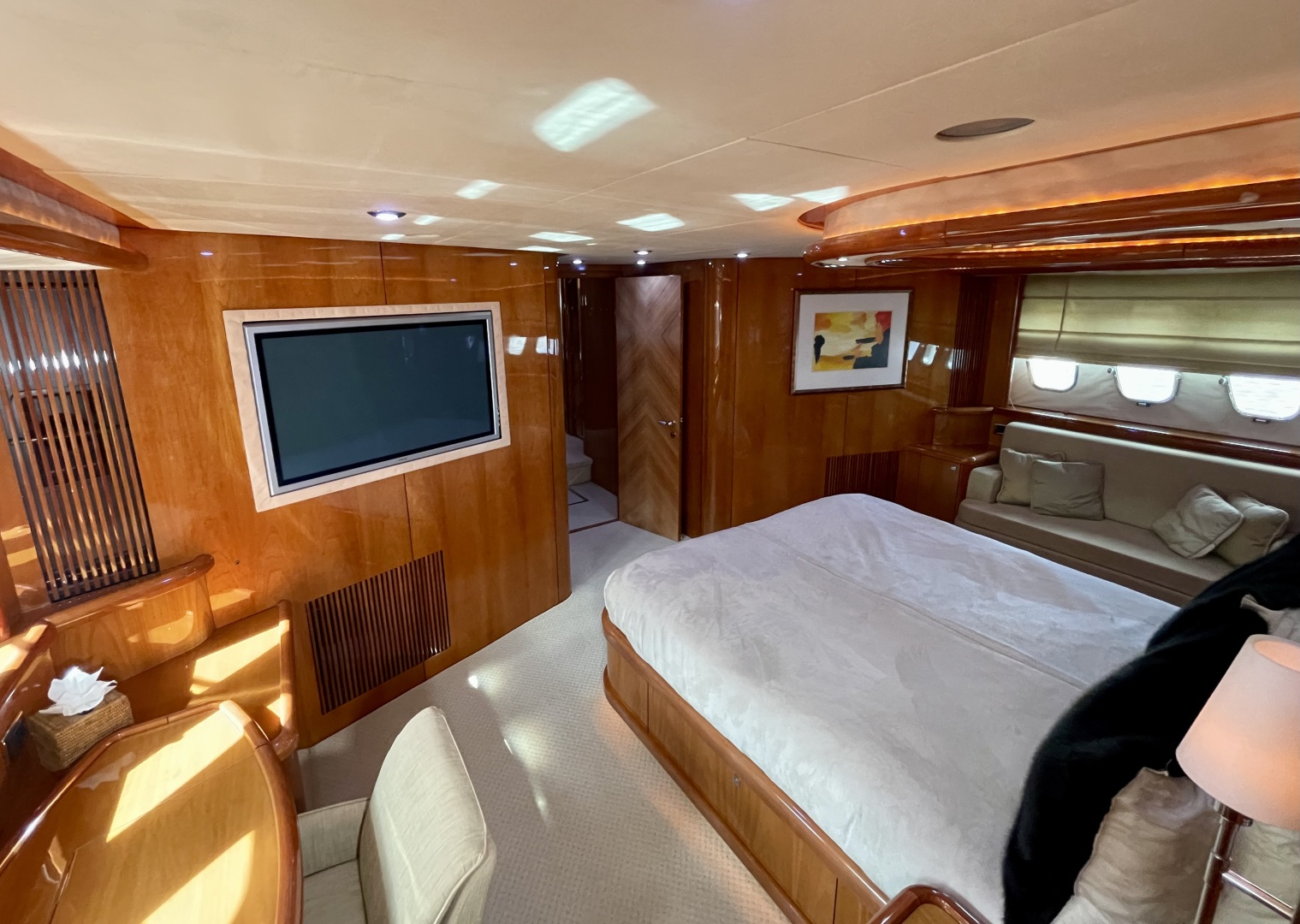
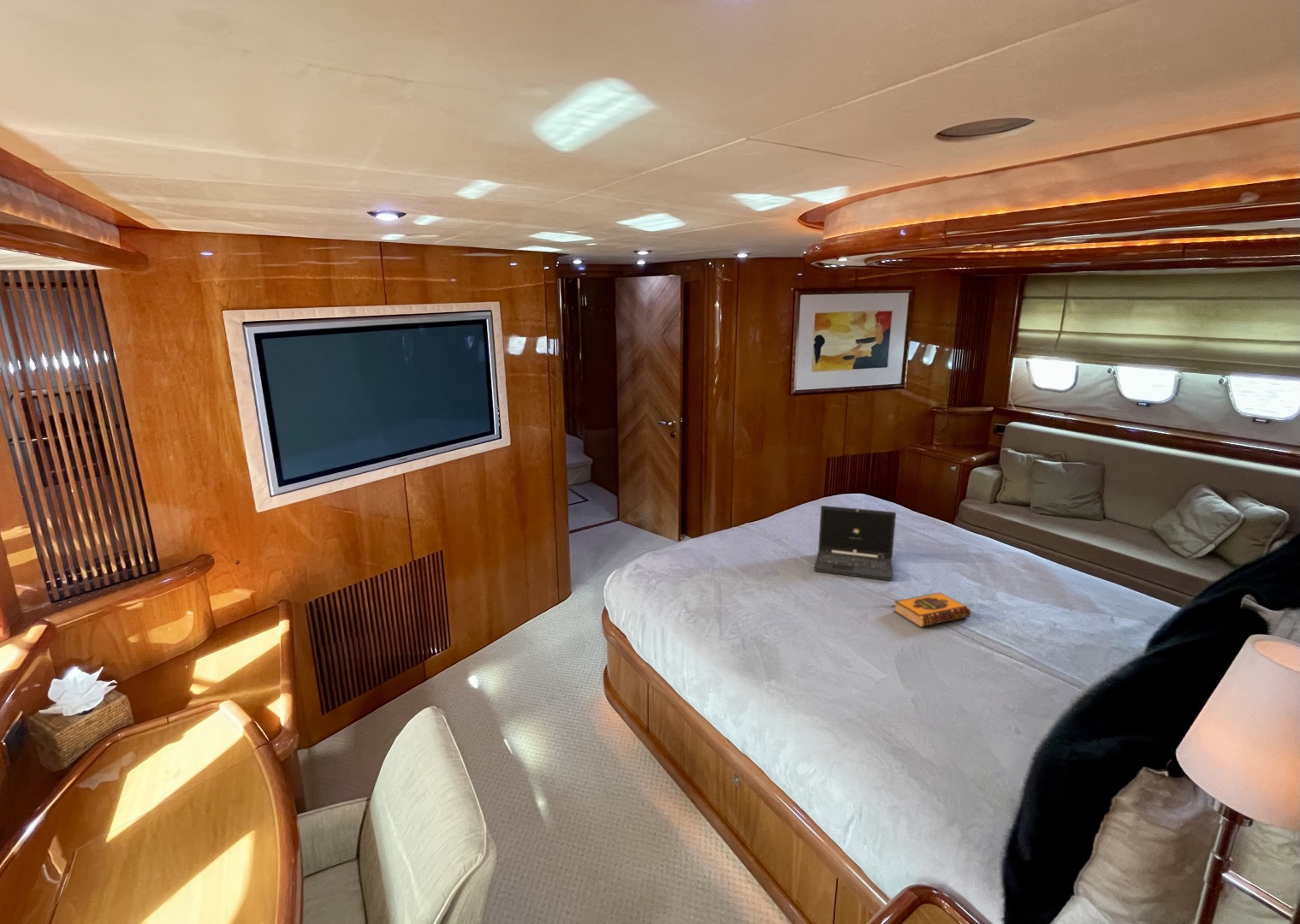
+ laptop (855, 542)
+ hardback book (932, 609)
